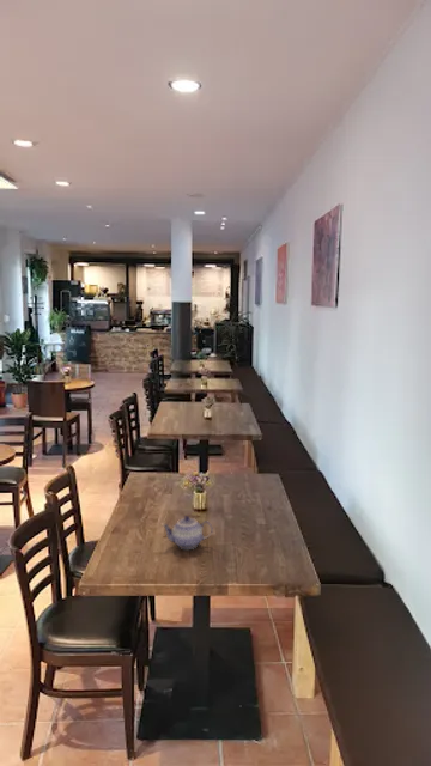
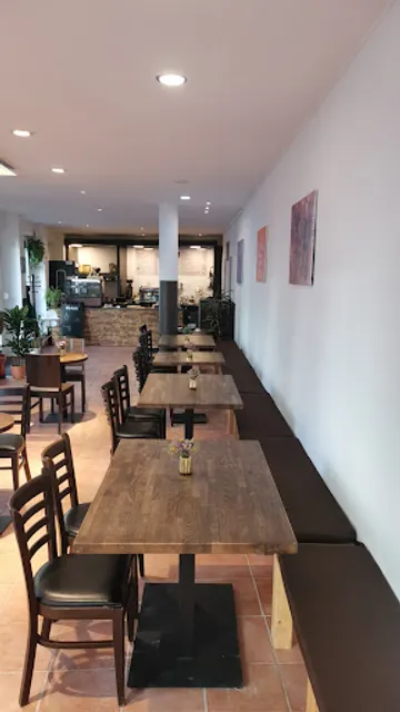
- teapot (187, 530)
